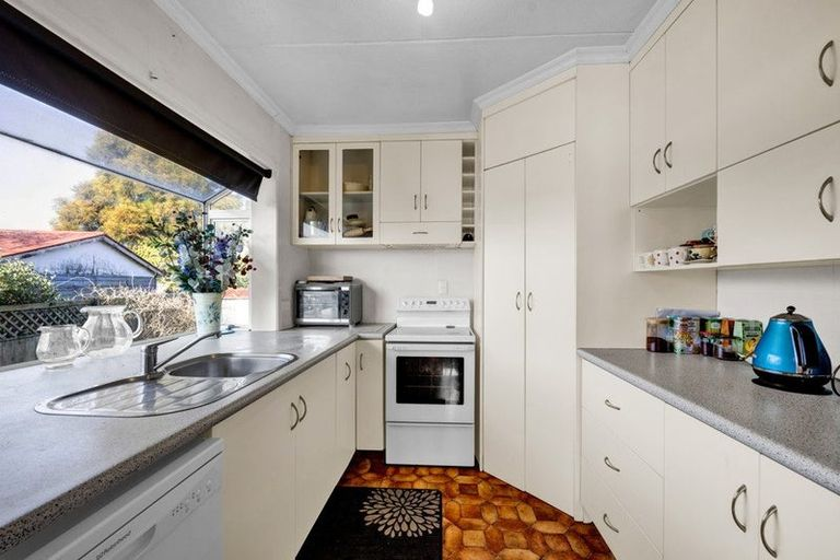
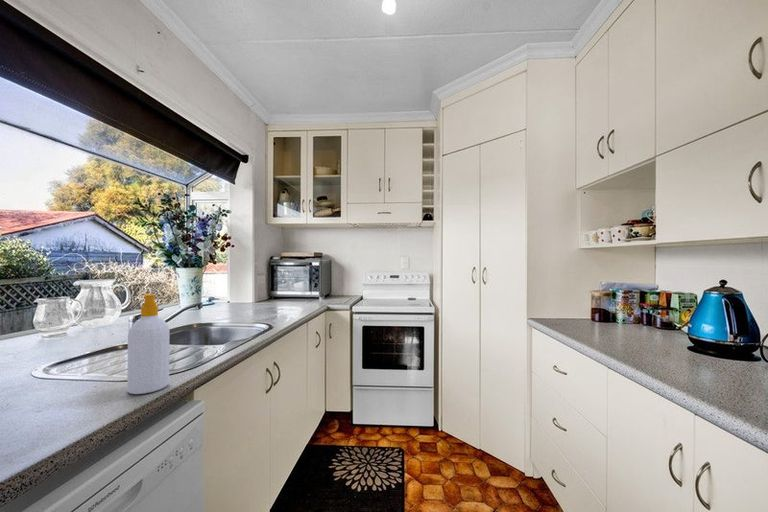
+ soap bottle (148, 340)
